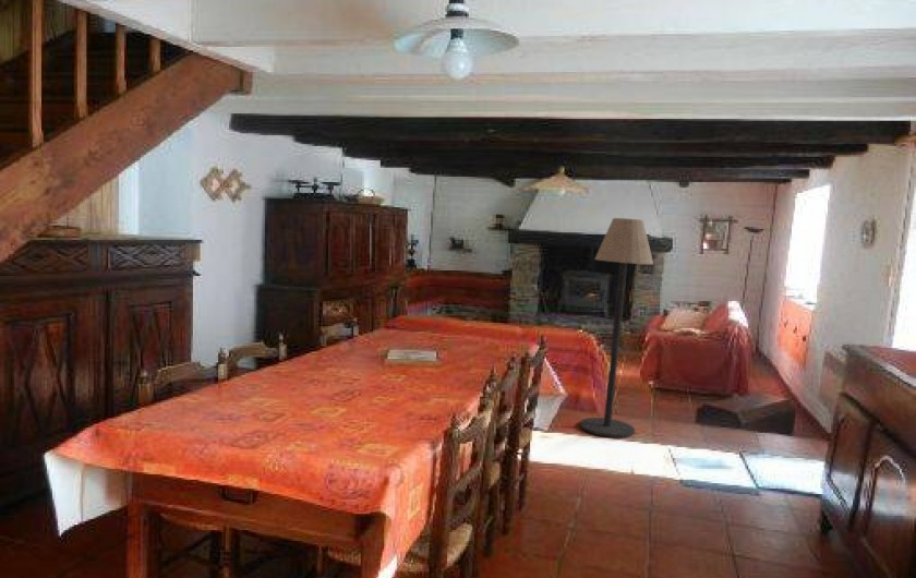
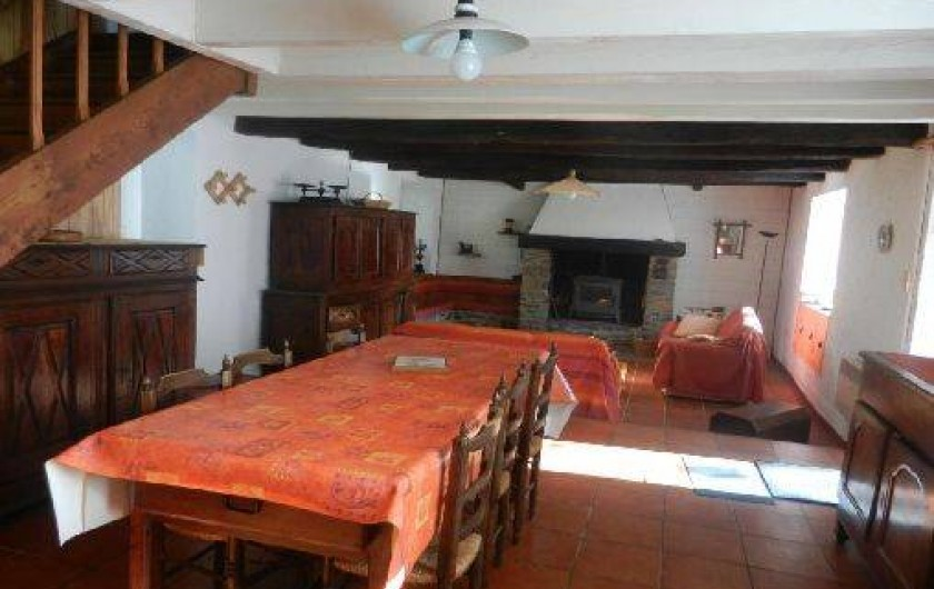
- floor lamp (617, 325)
